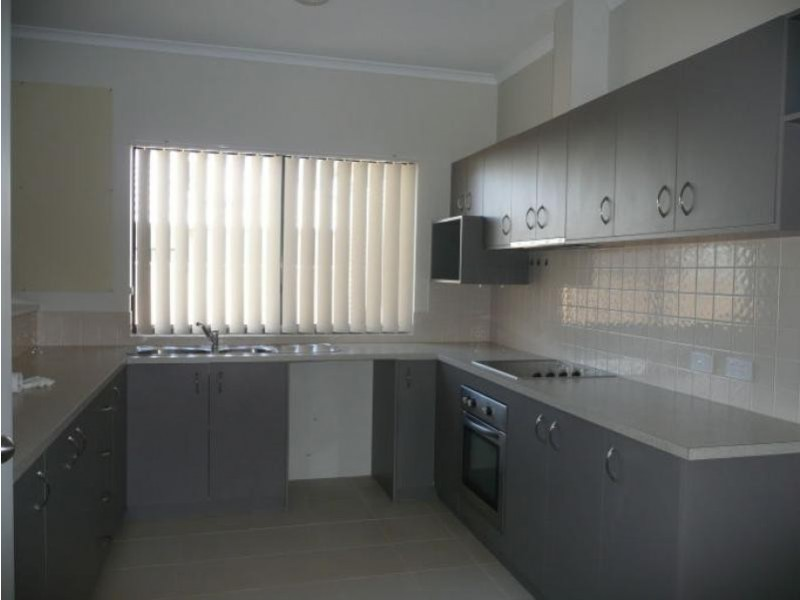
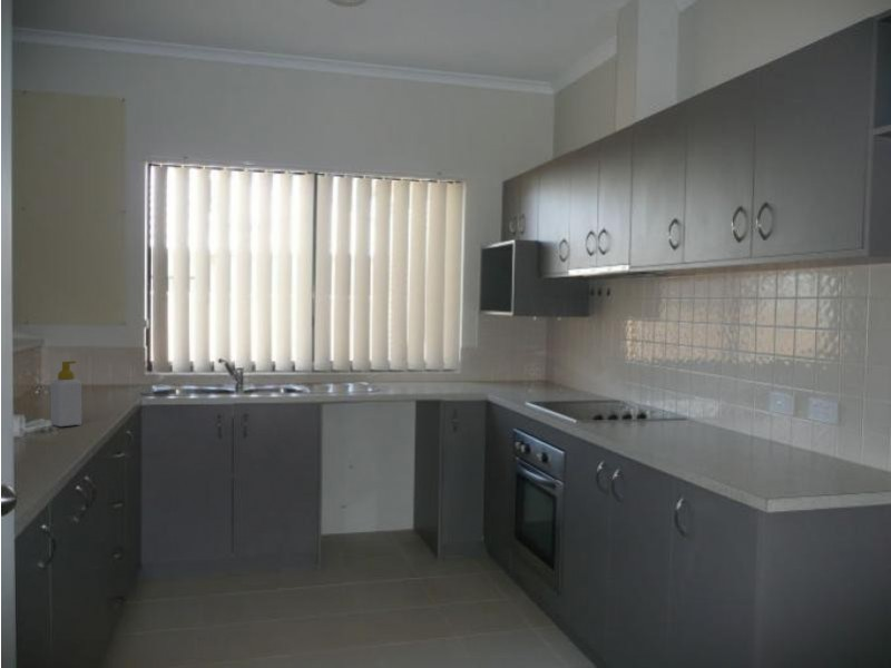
+ soap bottle (66, 393)
